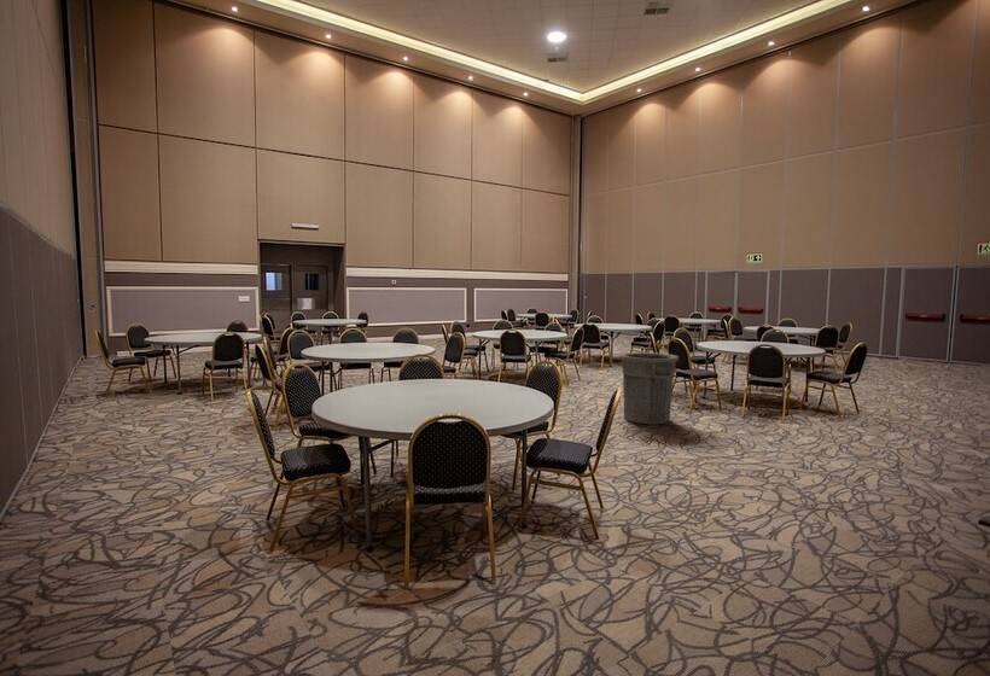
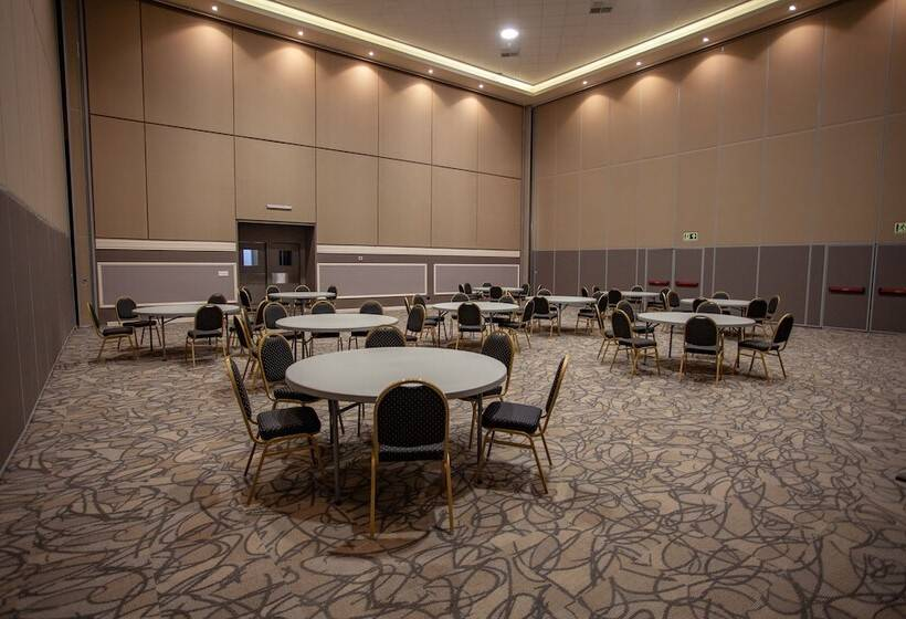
- trash can (647, 387)
